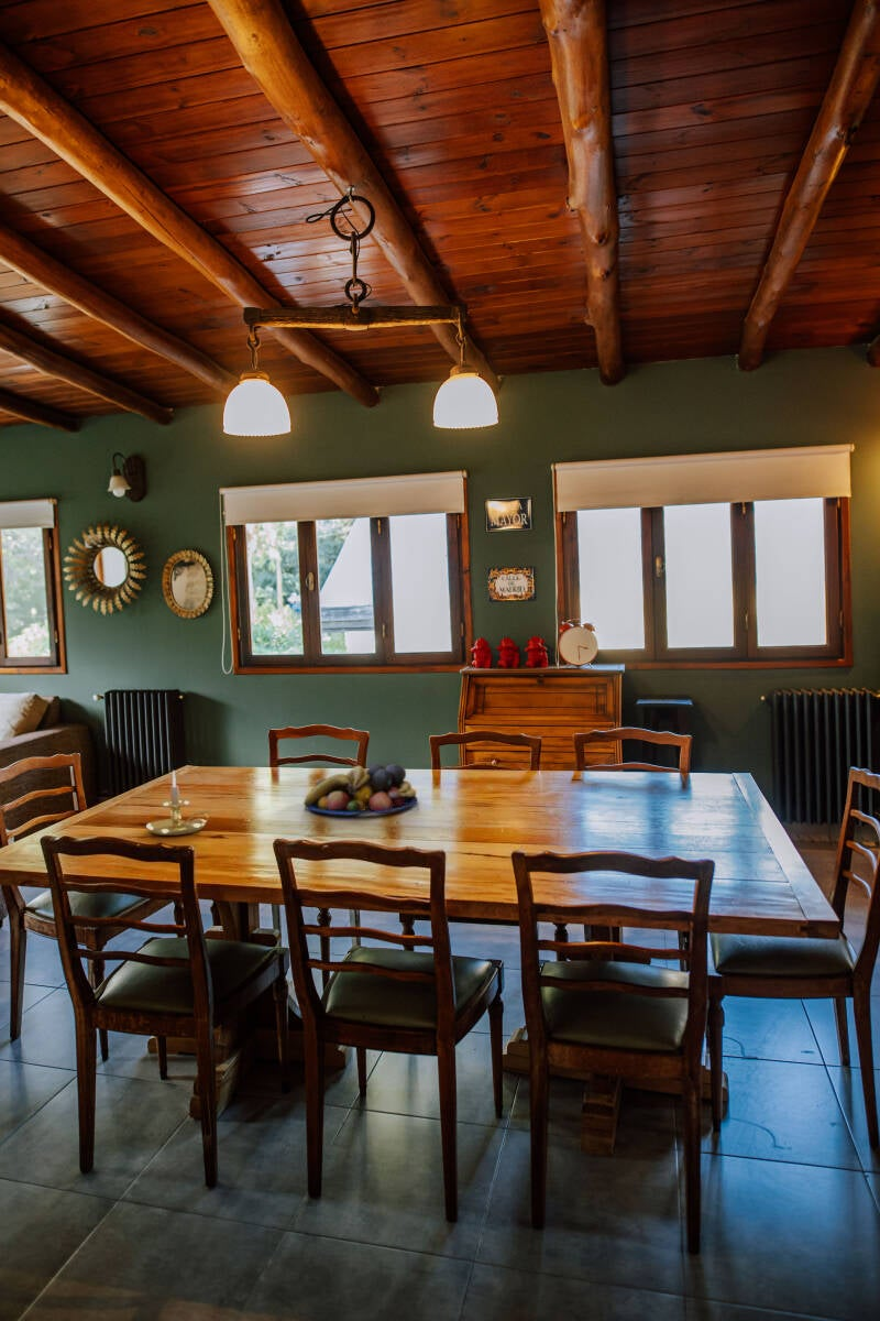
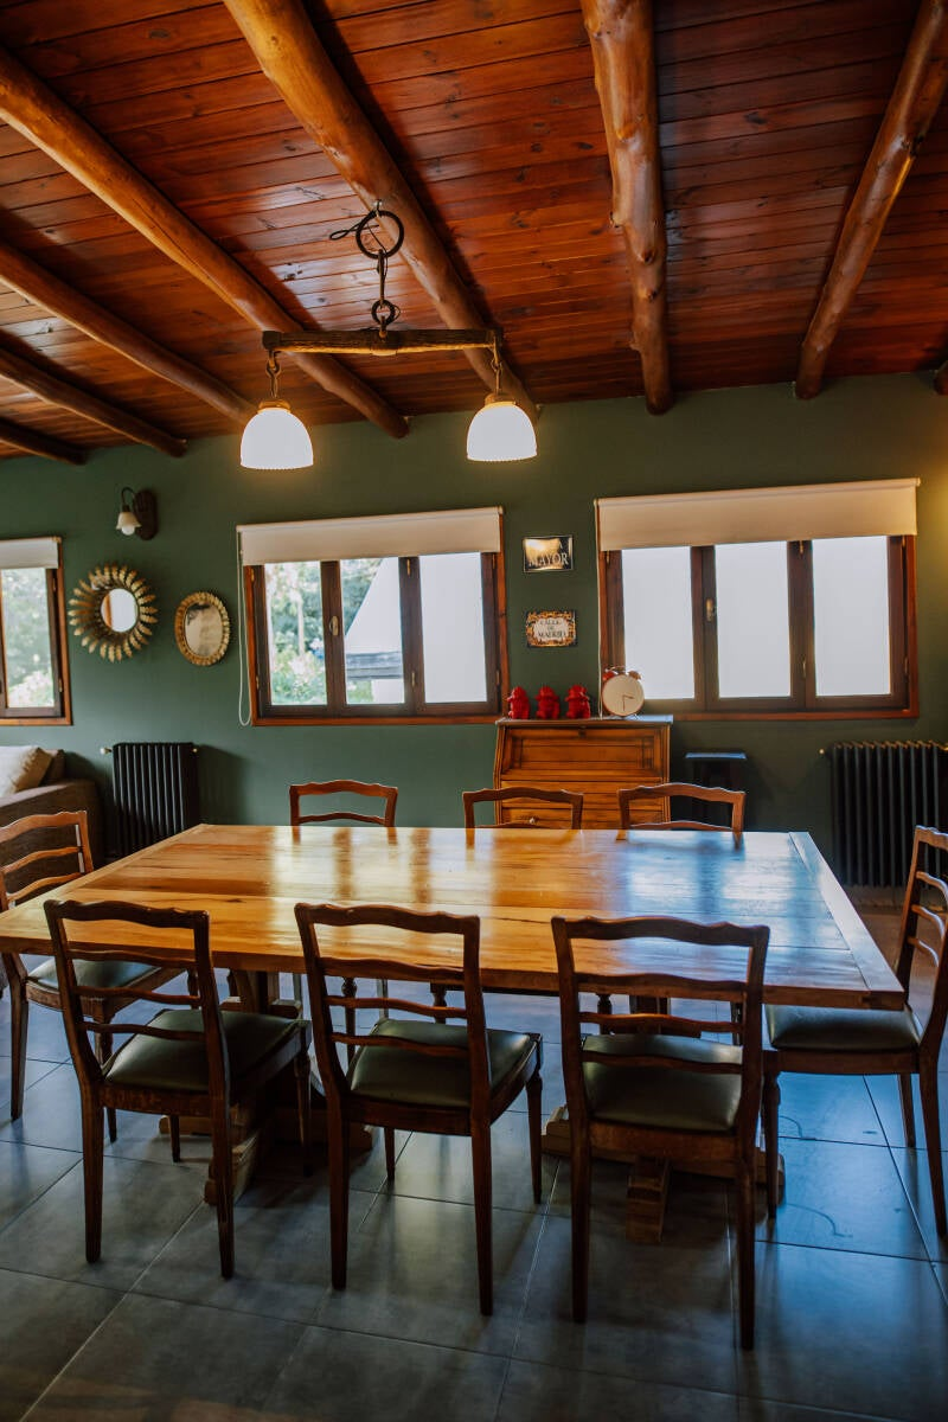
- fruit bowl (361, 784)
- candle holder (179, 800)
